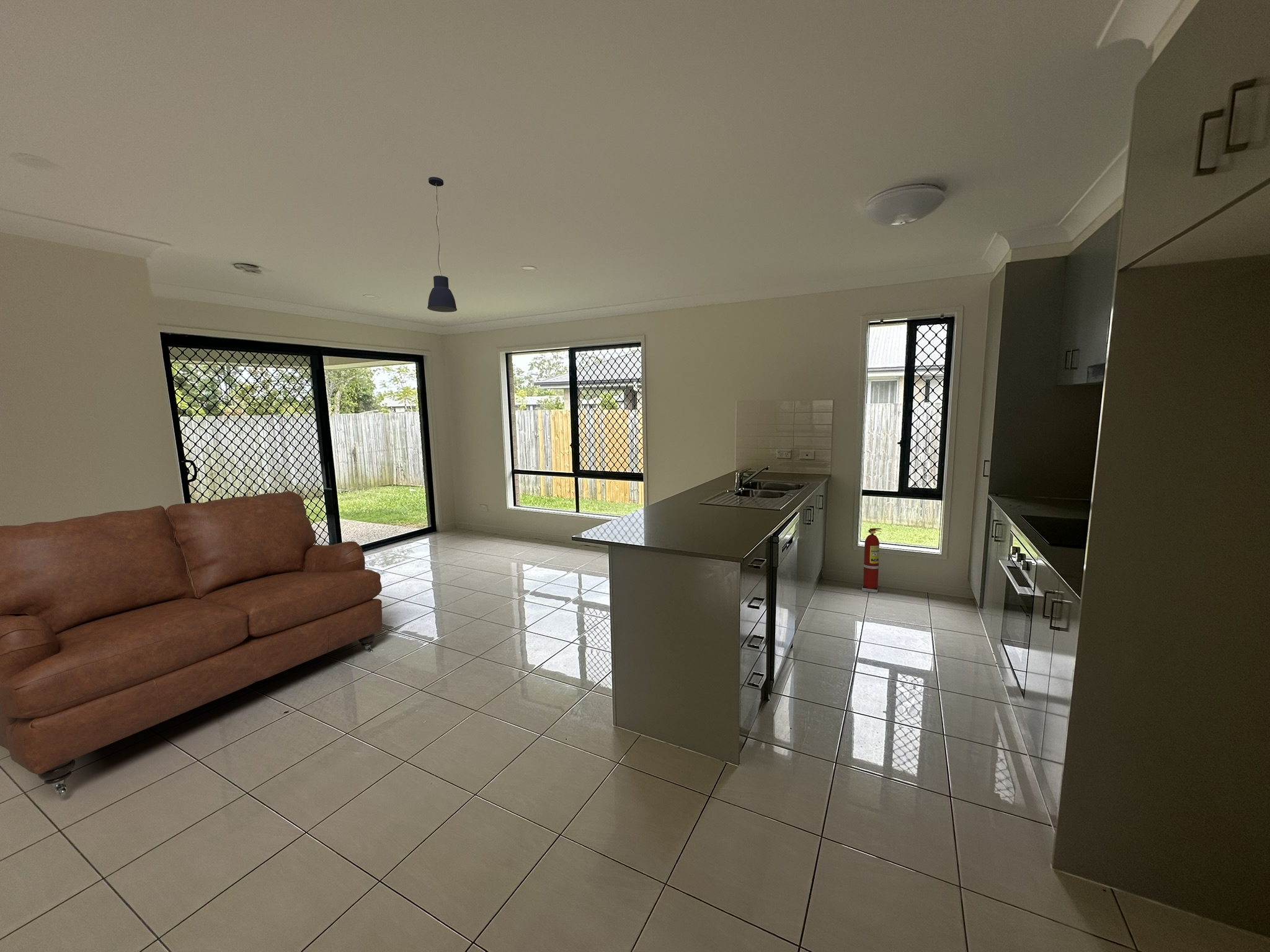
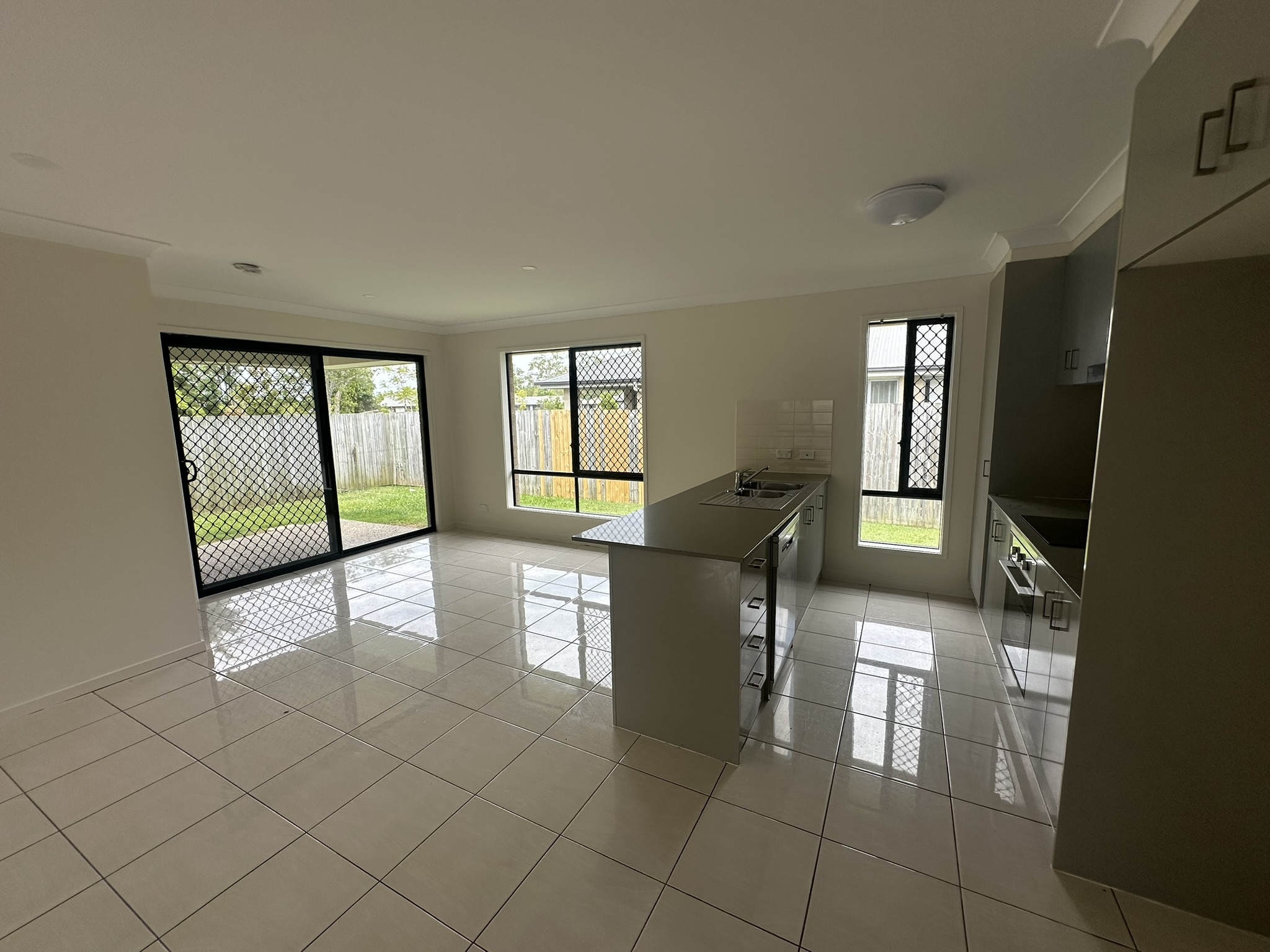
- sofa (194, 599)
- fire extinguisher (871, 559)
- pendant light (439, 245)
